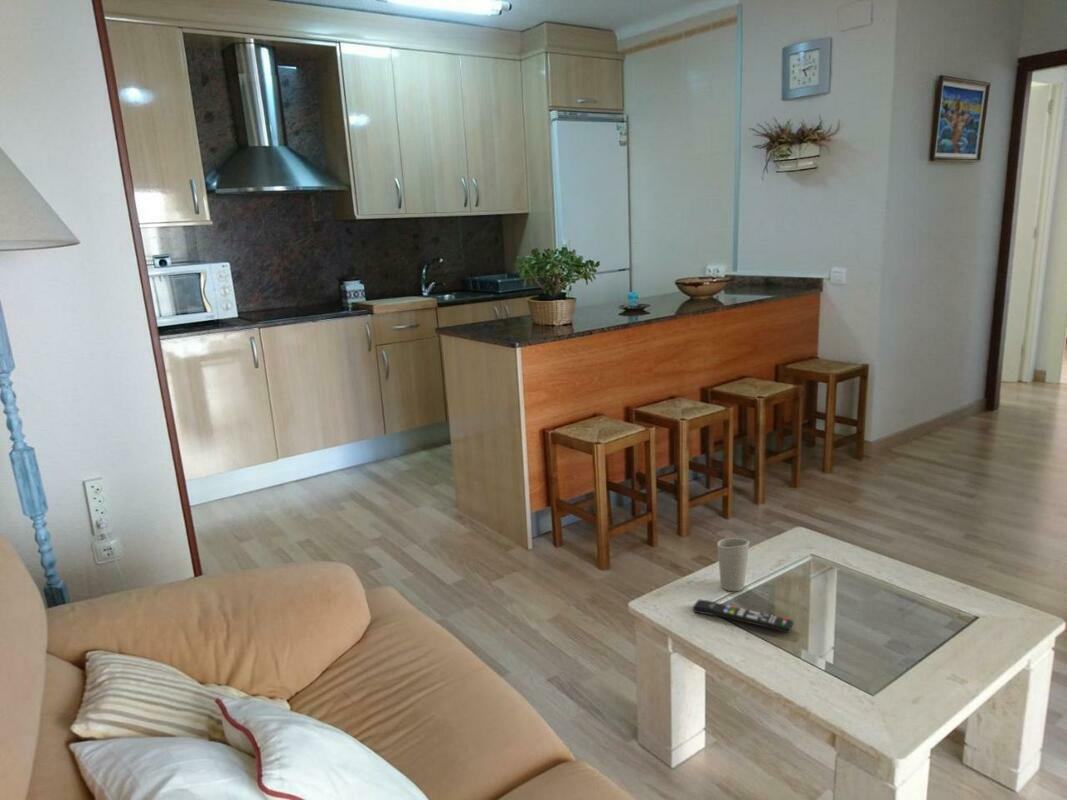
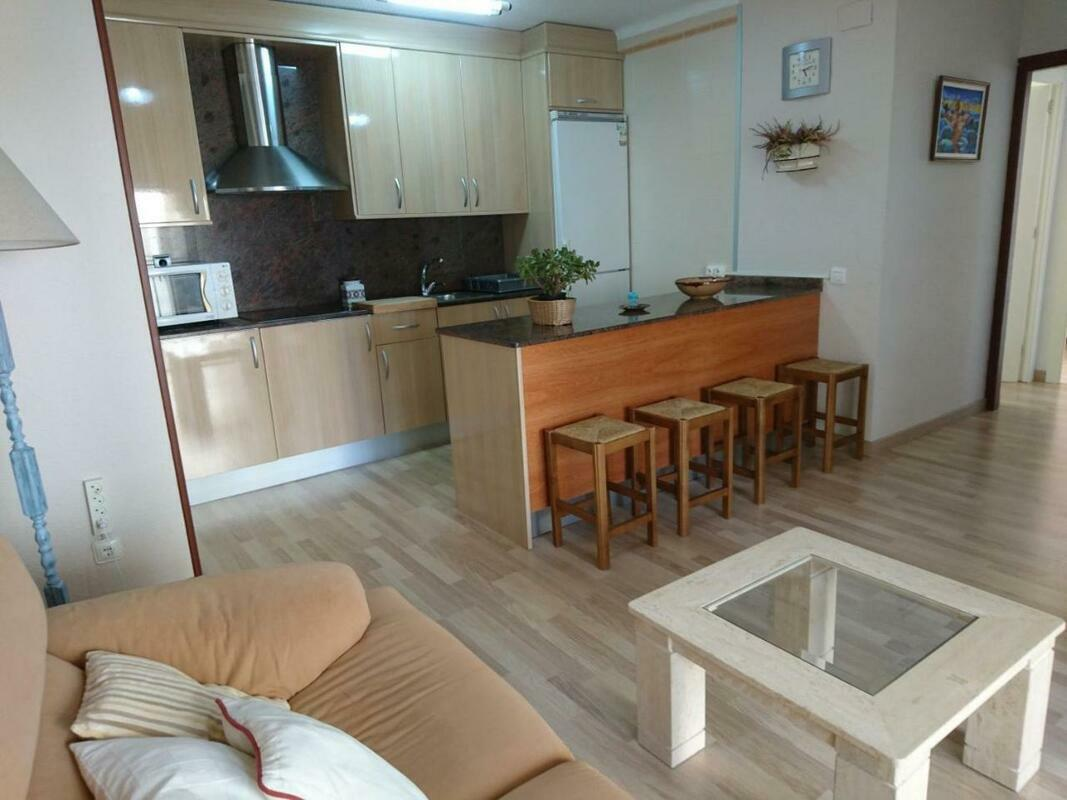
- cup (732, 563)
- remote control (741, 615)
